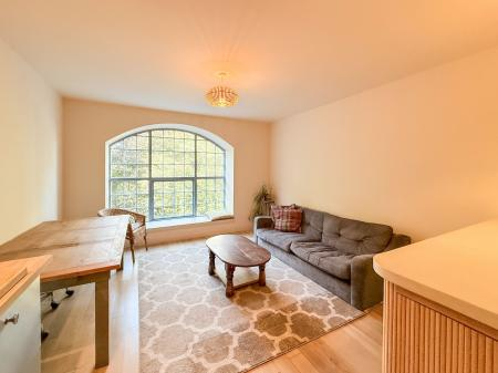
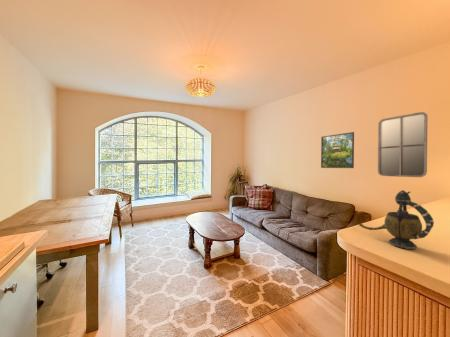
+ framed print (336, 151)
+ teapot (391, 215)
+ home mirror (400, 146)
